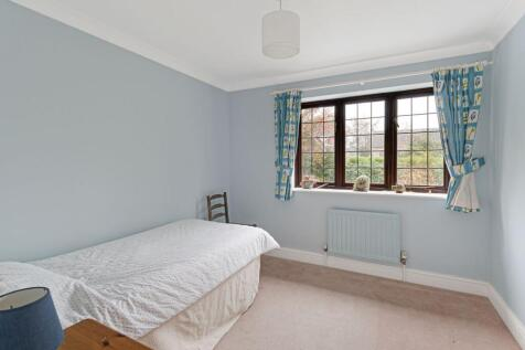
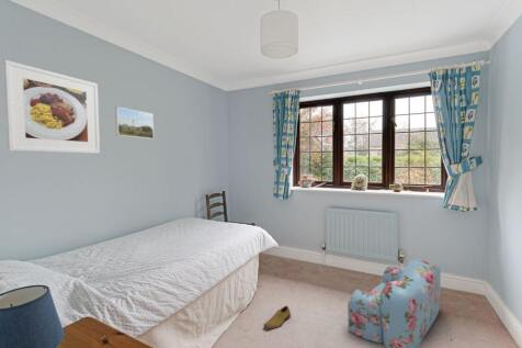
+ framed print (58, 113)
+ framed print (135, 124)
+ shoe (277, 316)
+ armchair (397, 292)
